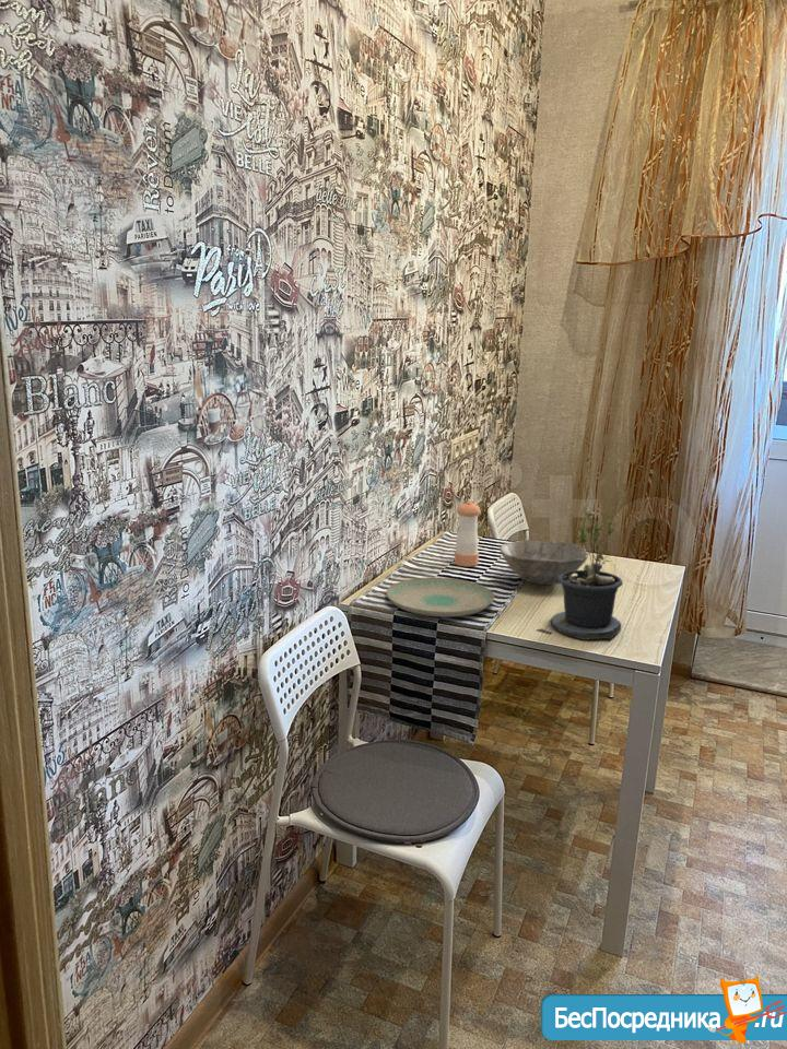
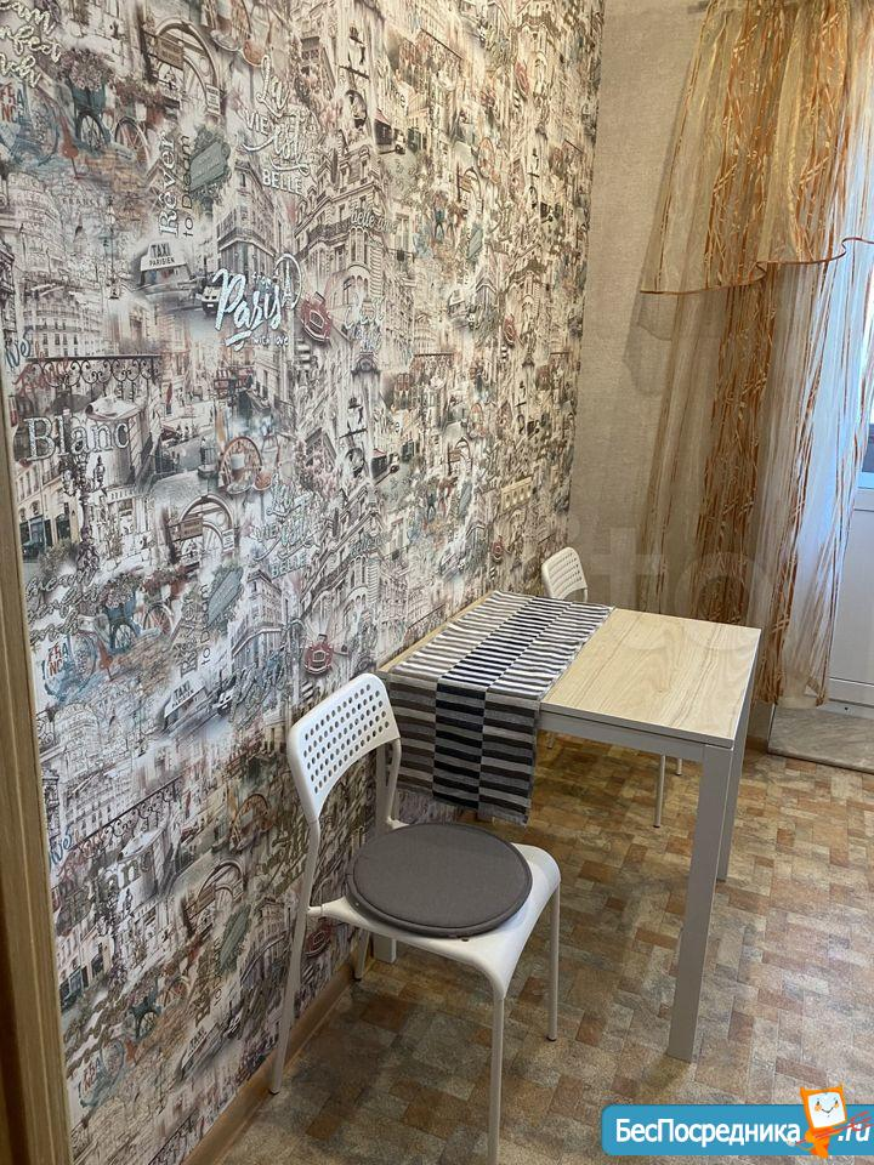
- plate (439, 597)
- pepper shaker (467, 532)
- bowl (542, 565)
- potted plant (587, 568)
